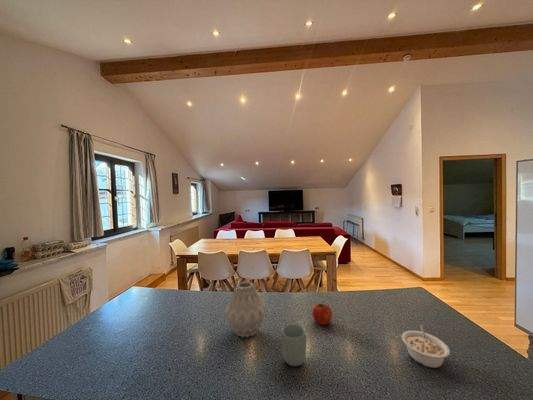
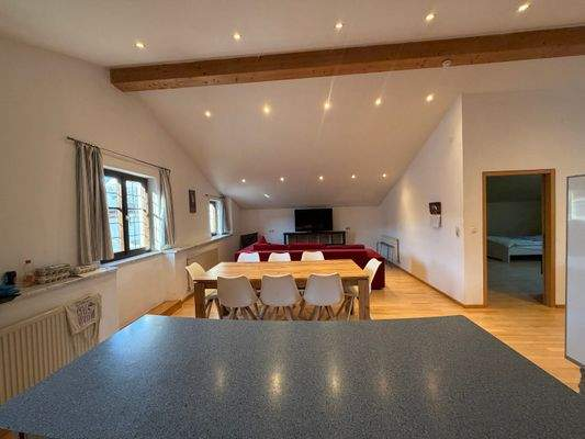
- cup (294, 346)
- legume (423, 347)
- fruit (322, 312)
- vase (245, 308)
